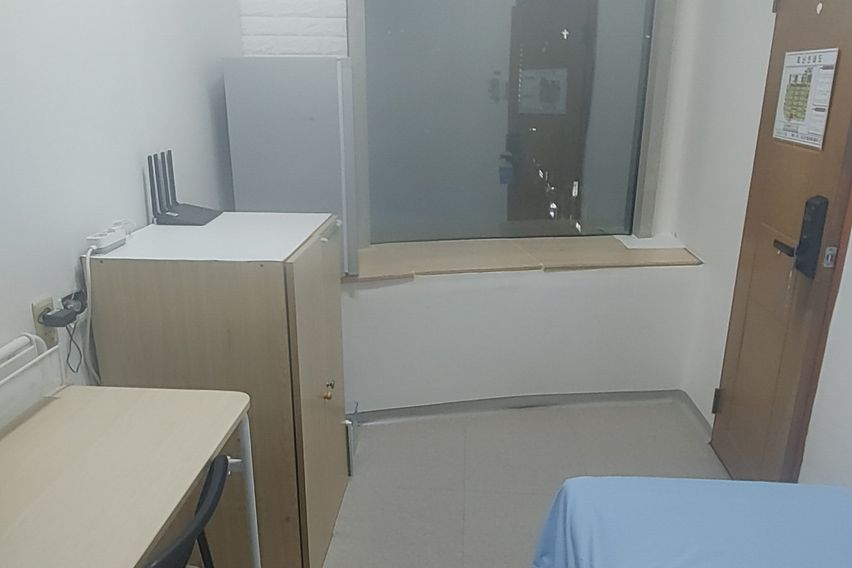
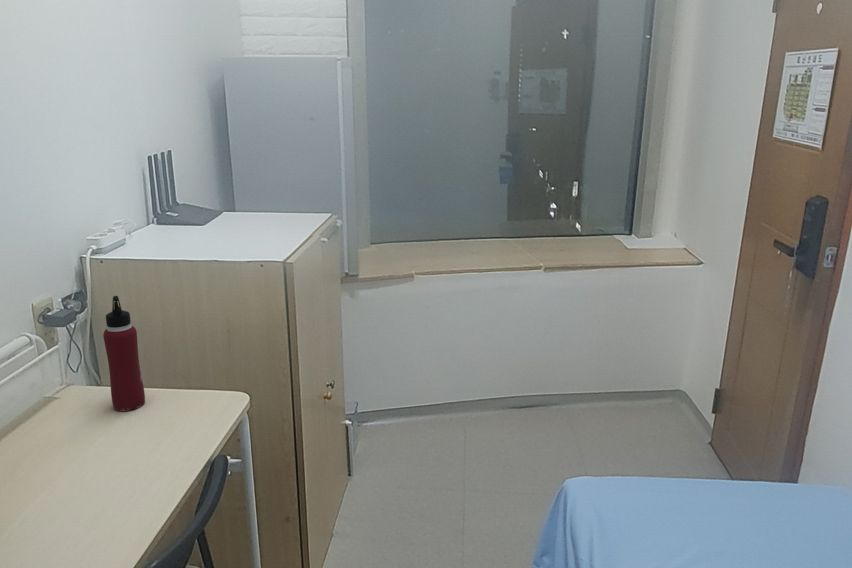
+ water bottle (122, 352)
